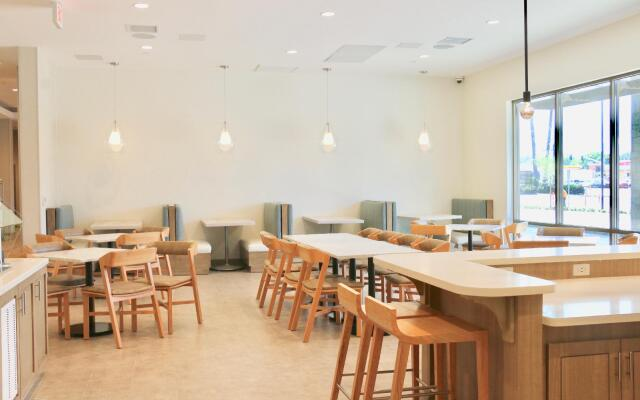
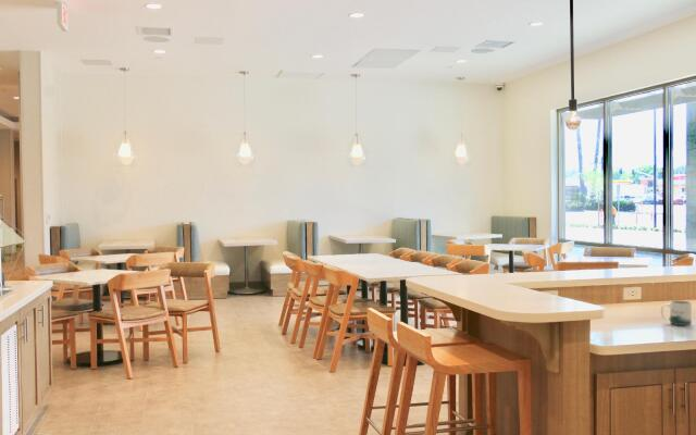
+ mug (675, 312)
